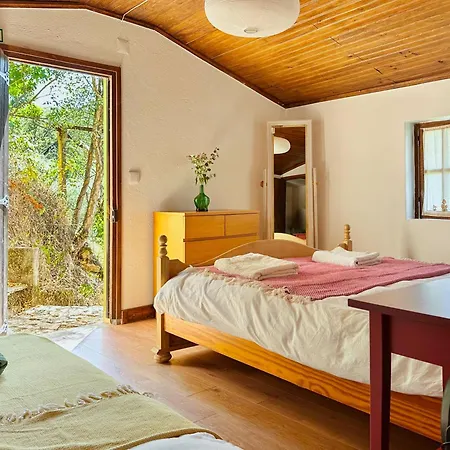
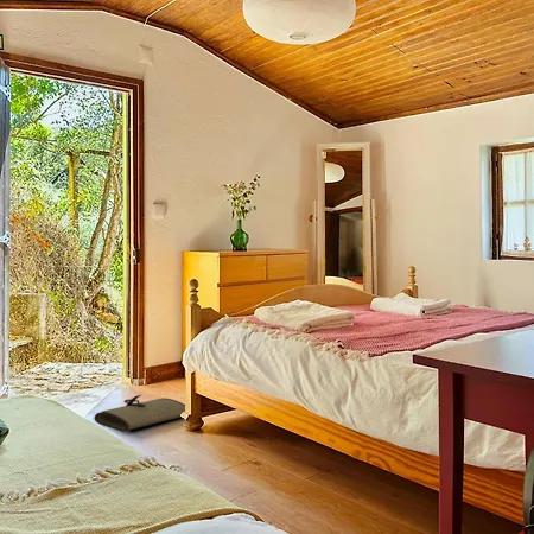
+ tool roll (142, 408)
